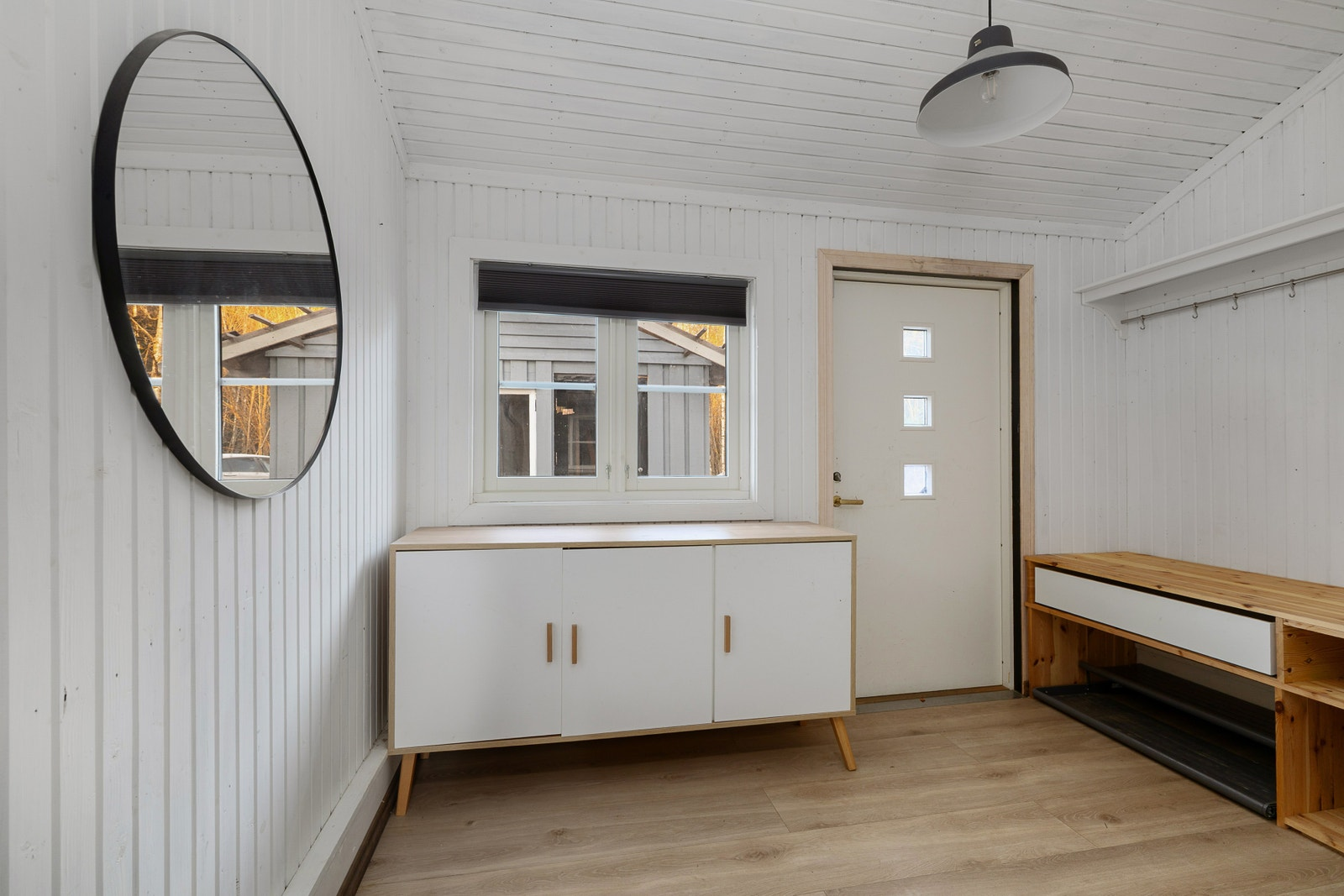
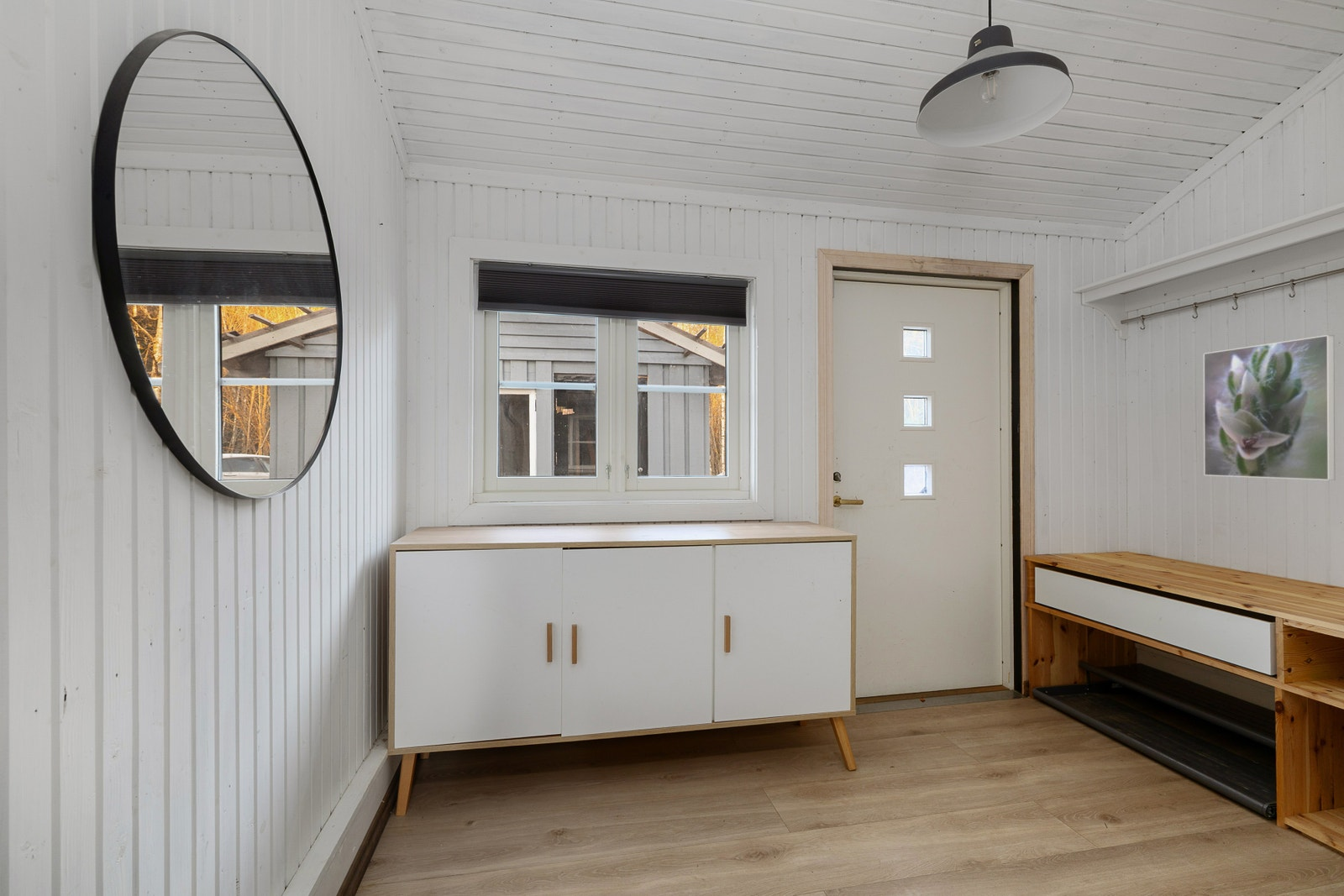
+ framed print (1263, 411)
